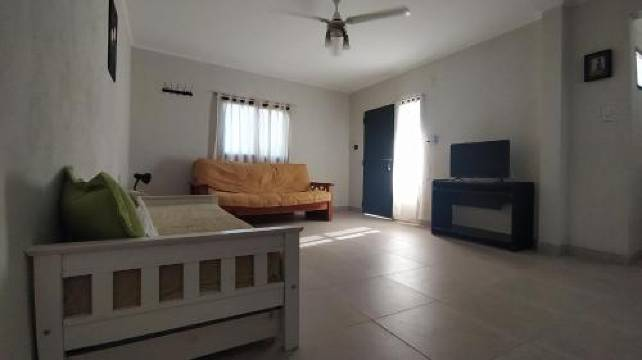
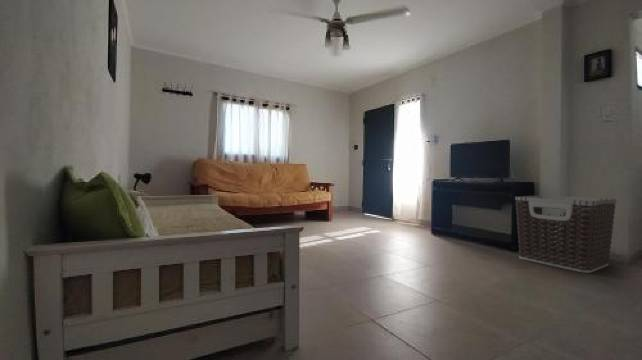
+ clothes hamper (562, 229)
